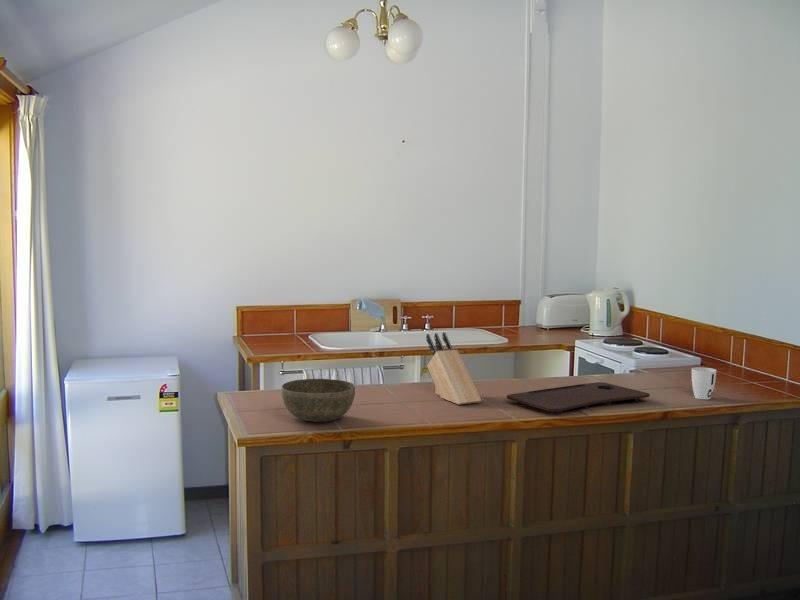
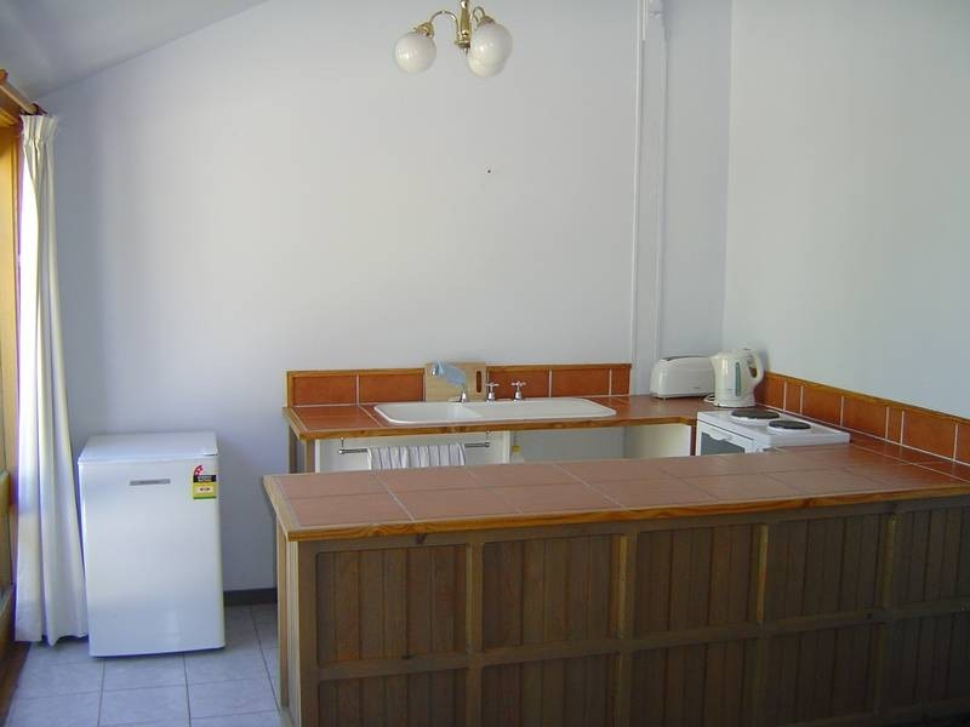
- cutting board (578, 397)
- cup (703, 383)
- bowl (318, 401)
- knife block (451, 366)
